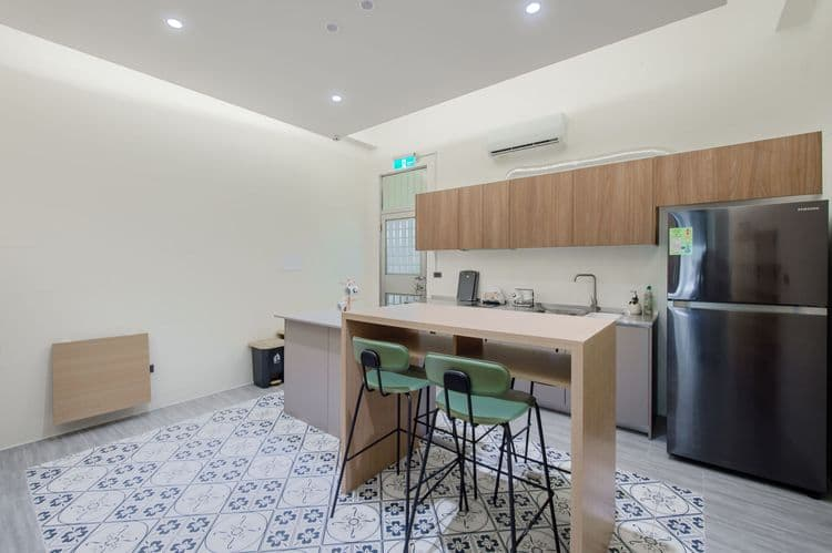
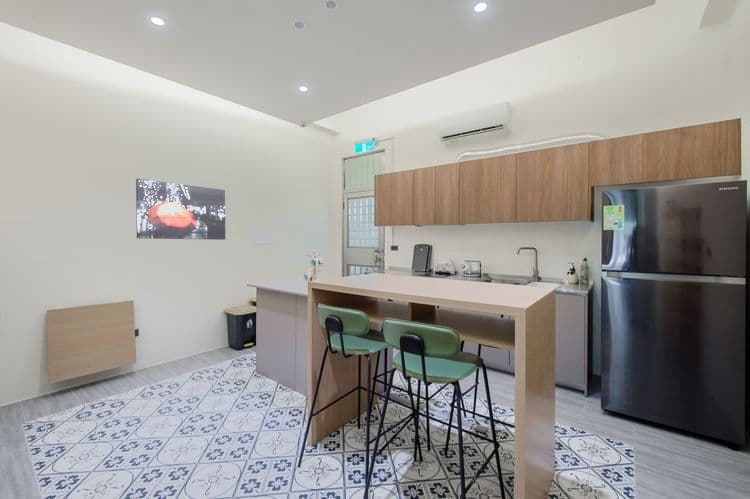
+ wall art (184, 211)
